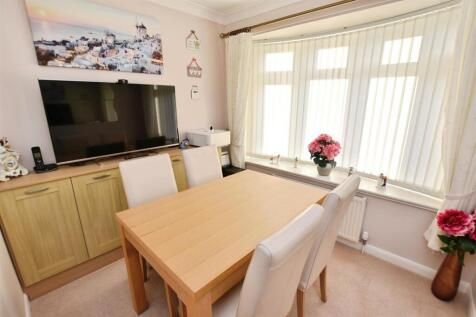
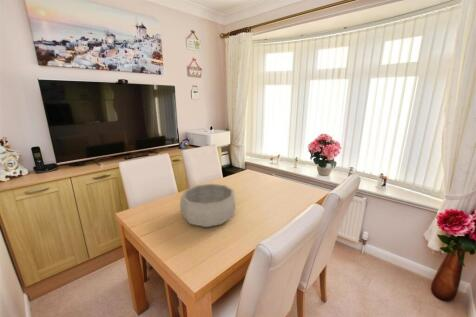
+ decorative bowl (208, 205)
